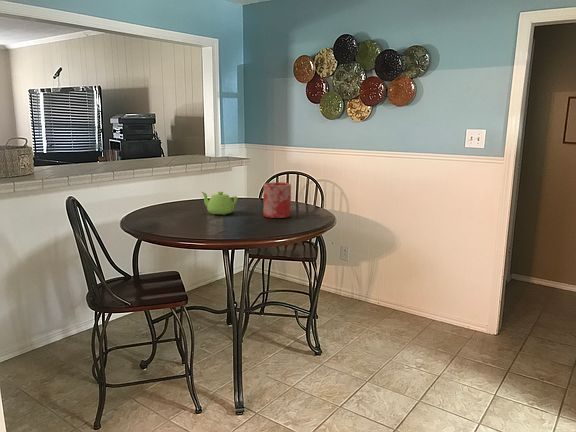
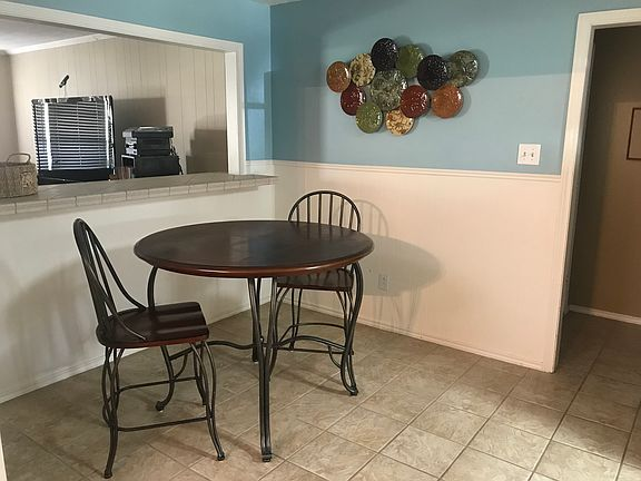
- teapot (219, 202)
- vase (276, 198)
